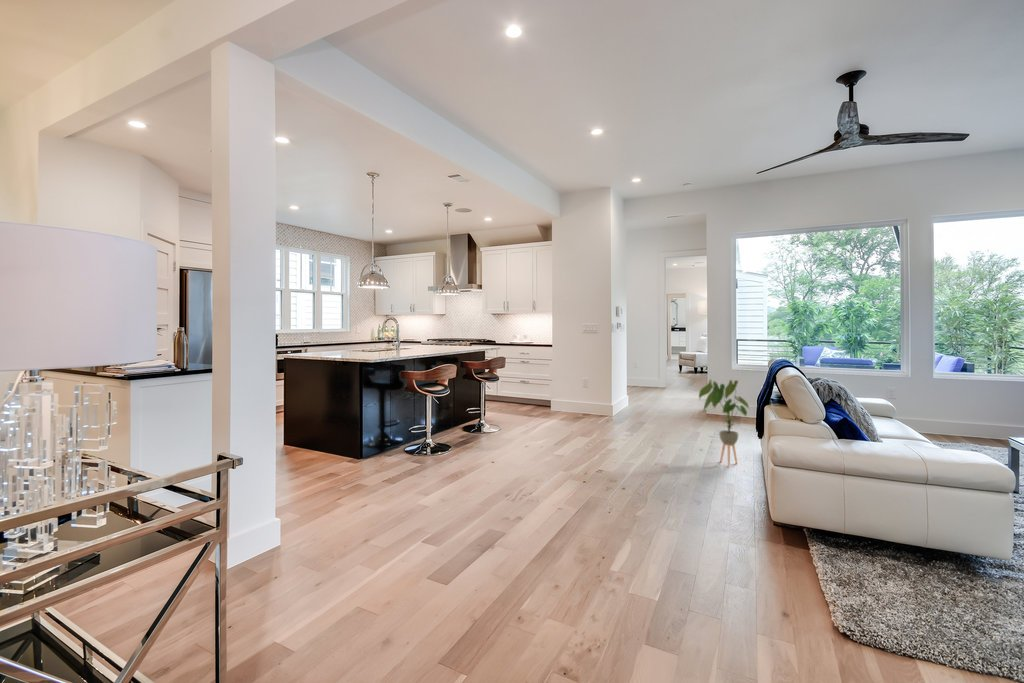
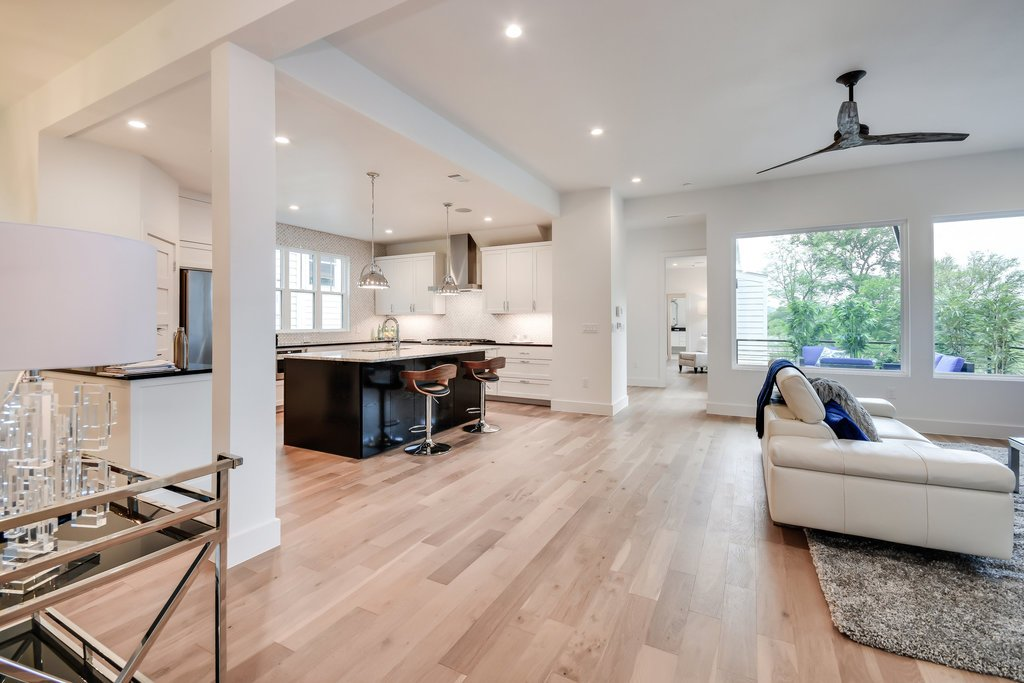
- house plant (726, 421)
